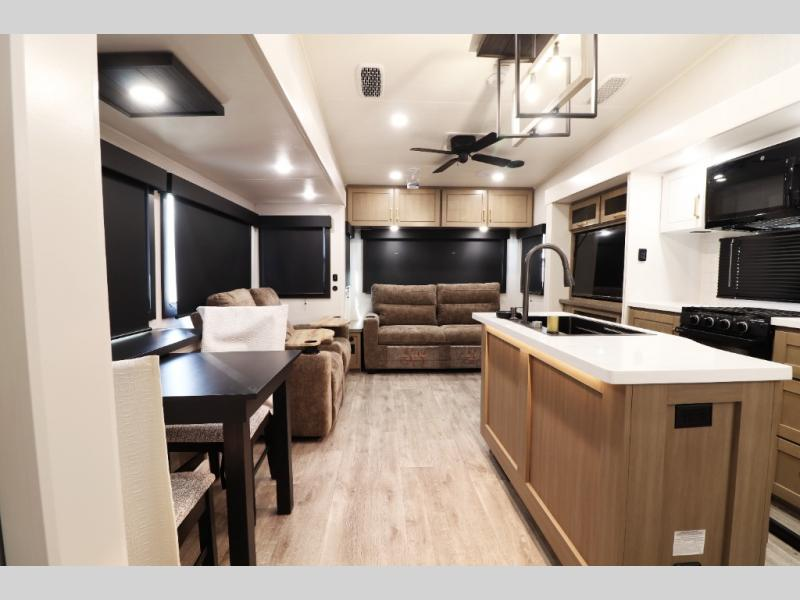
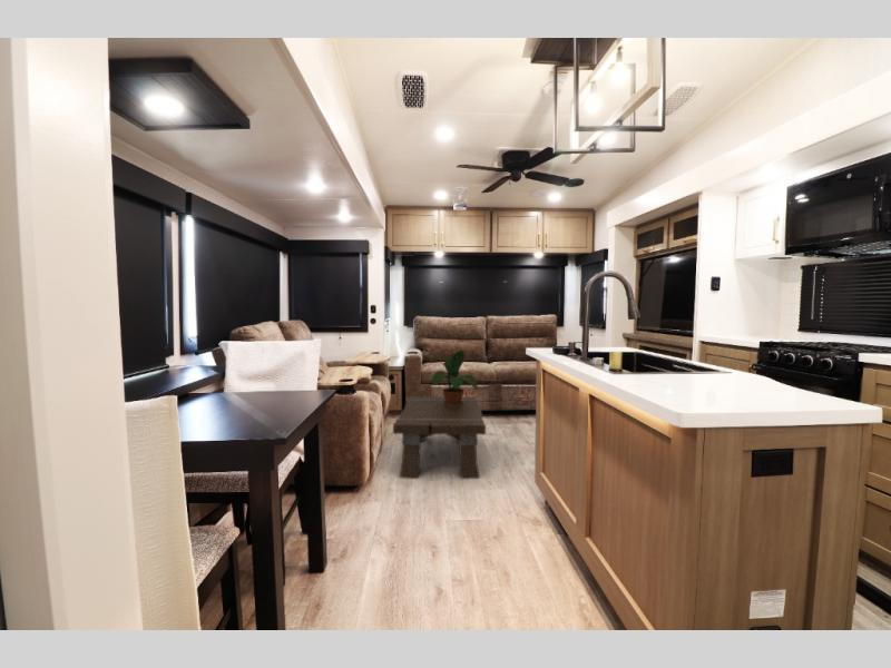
+ coffee table (440, 431)
+ potted plant (451, 375)
